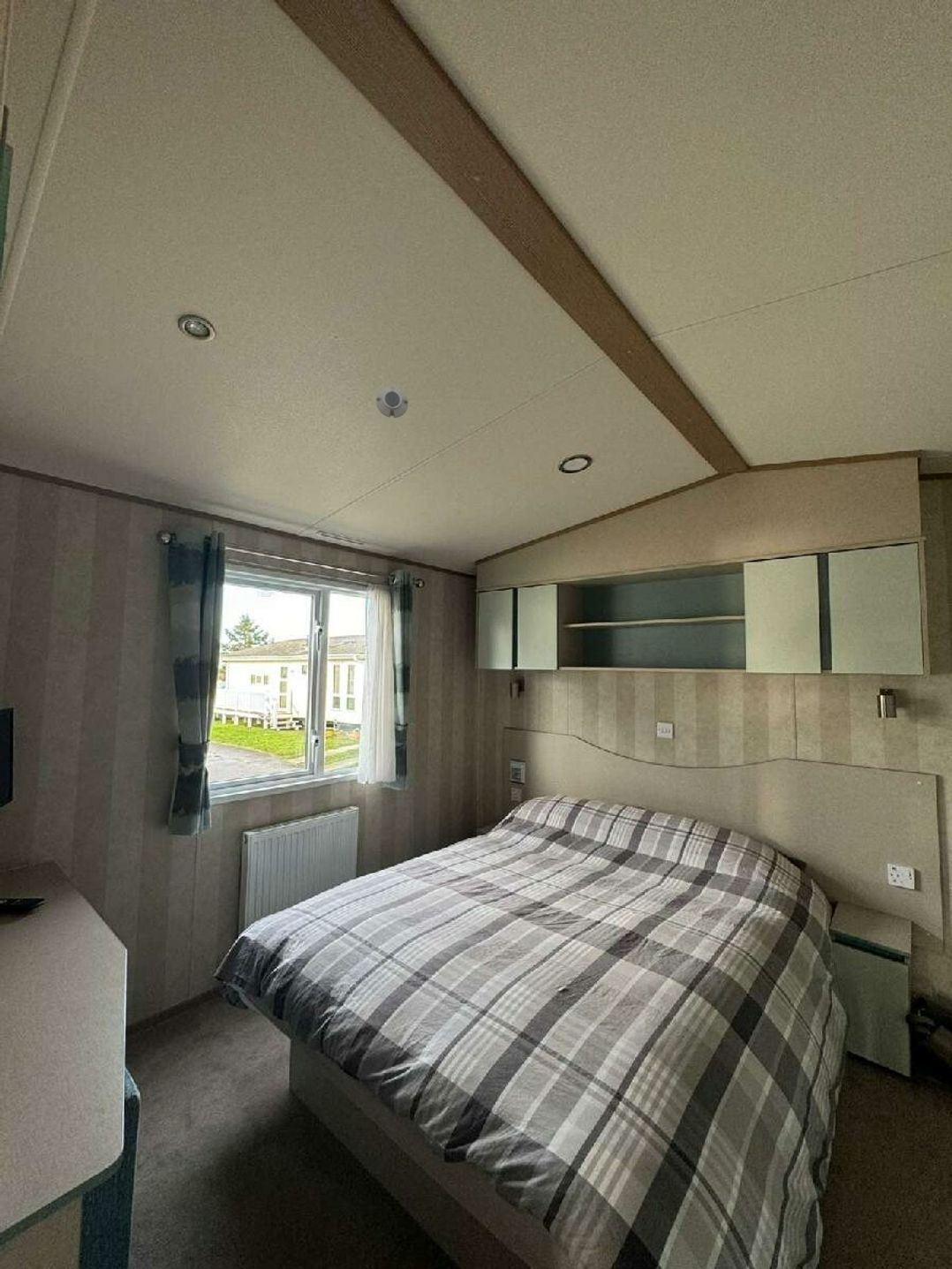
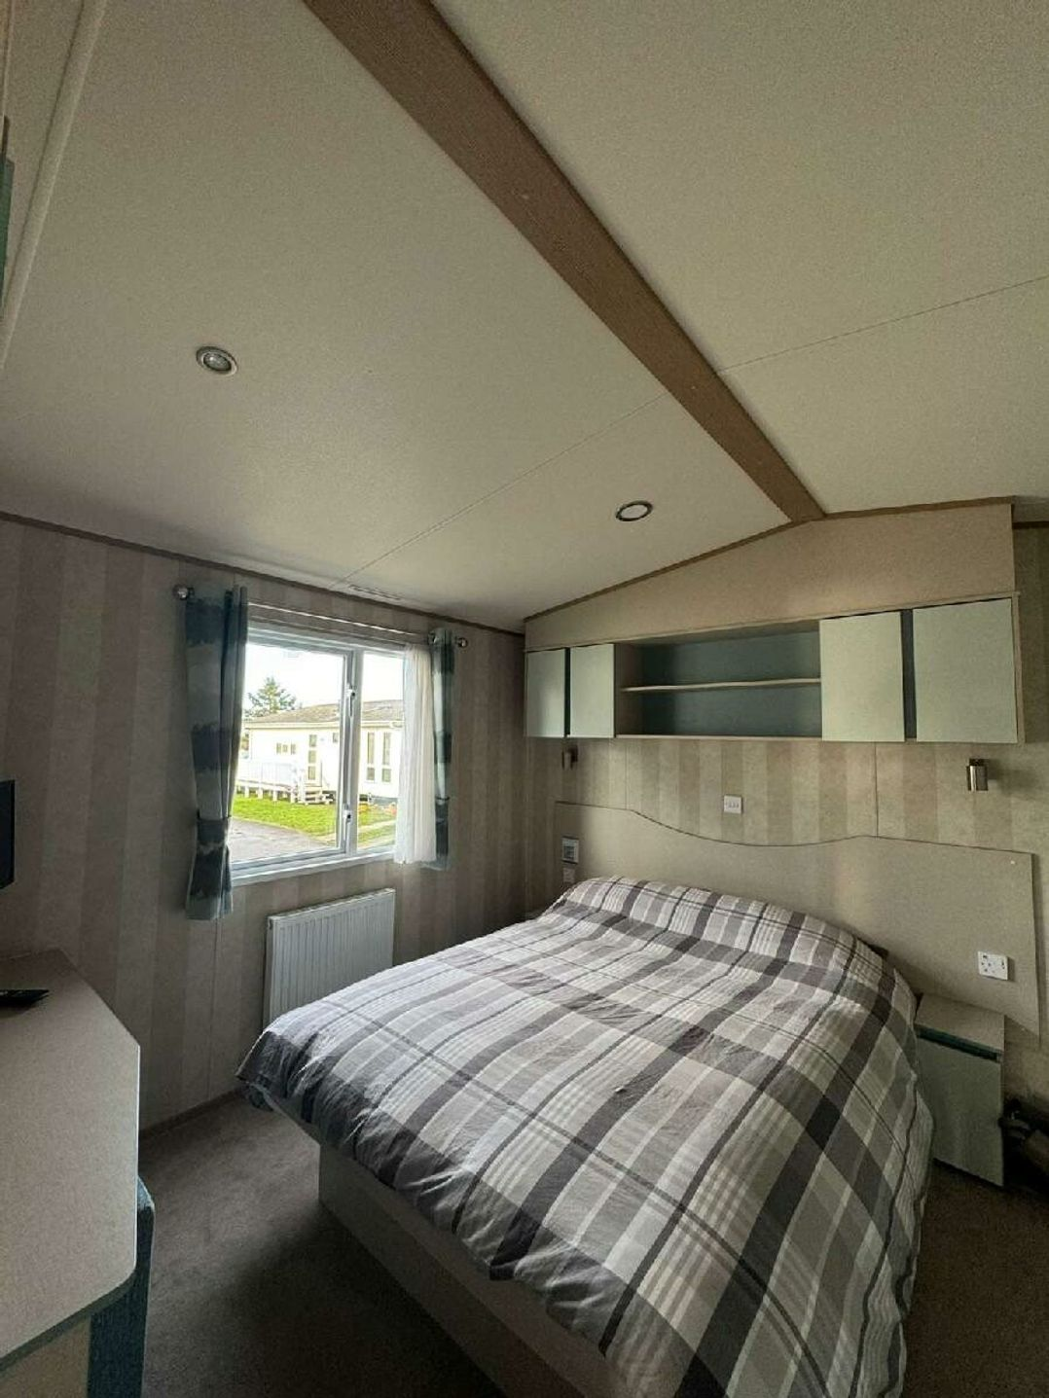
- smoke detector (392, 400)
